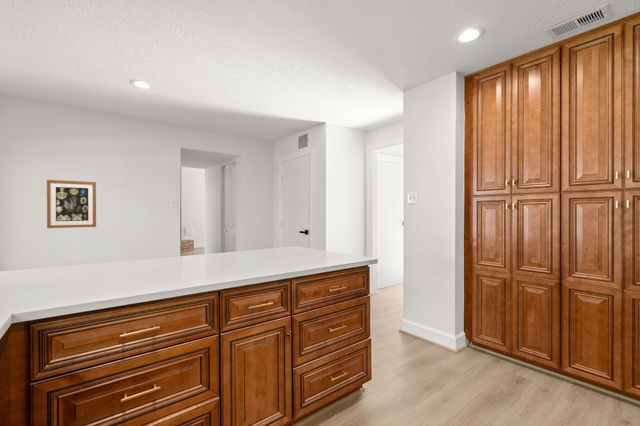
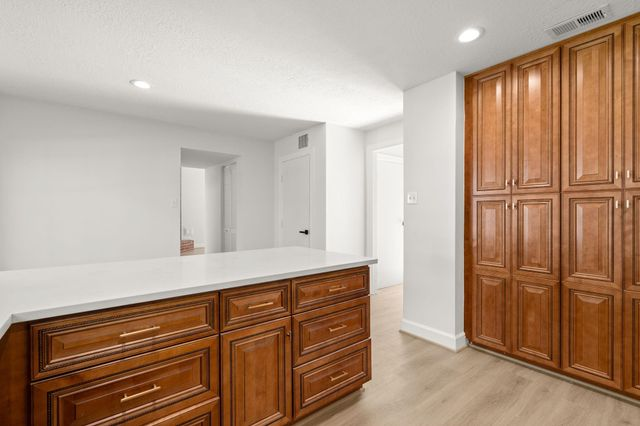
- wall art (72, 204)
